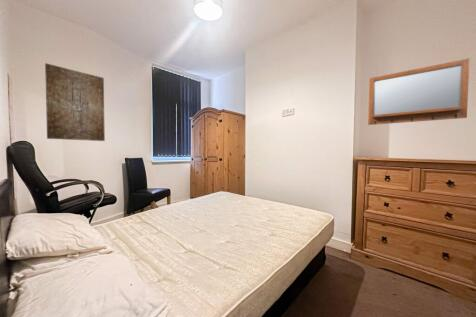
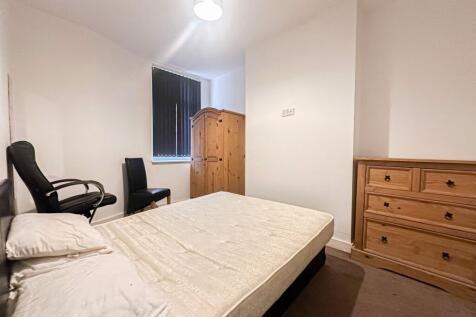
- home mirror (412, 95)
- wall art (77, 105)
